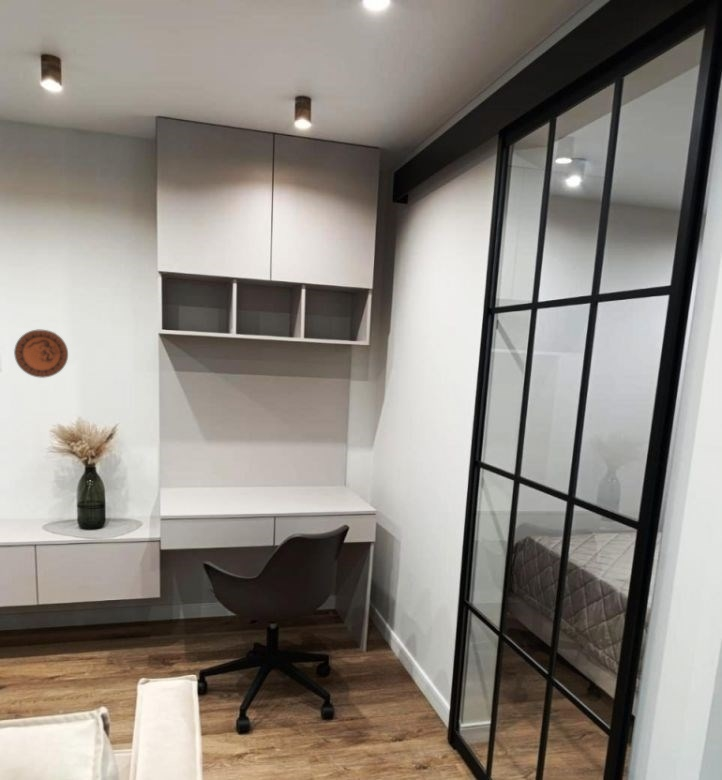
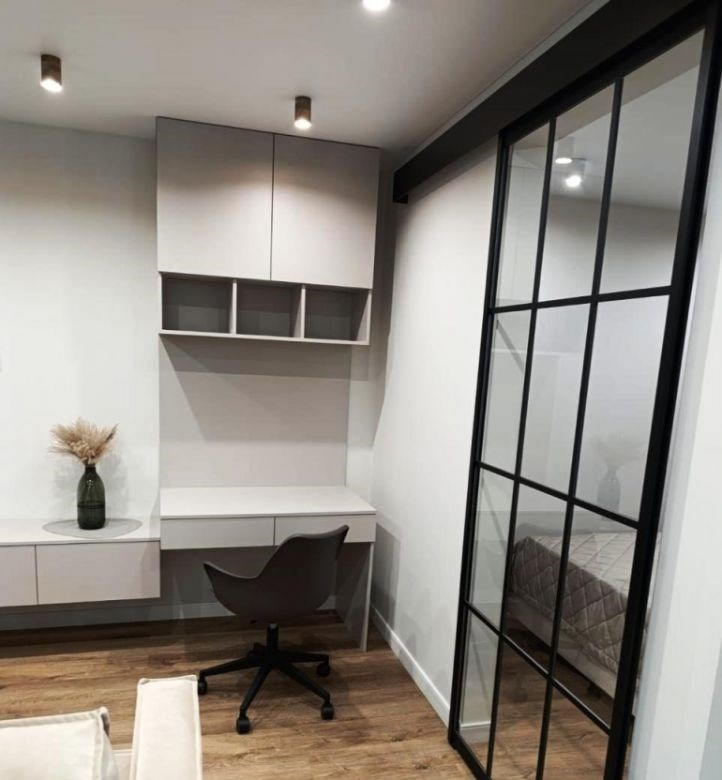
- decorative plate (41, 353)
